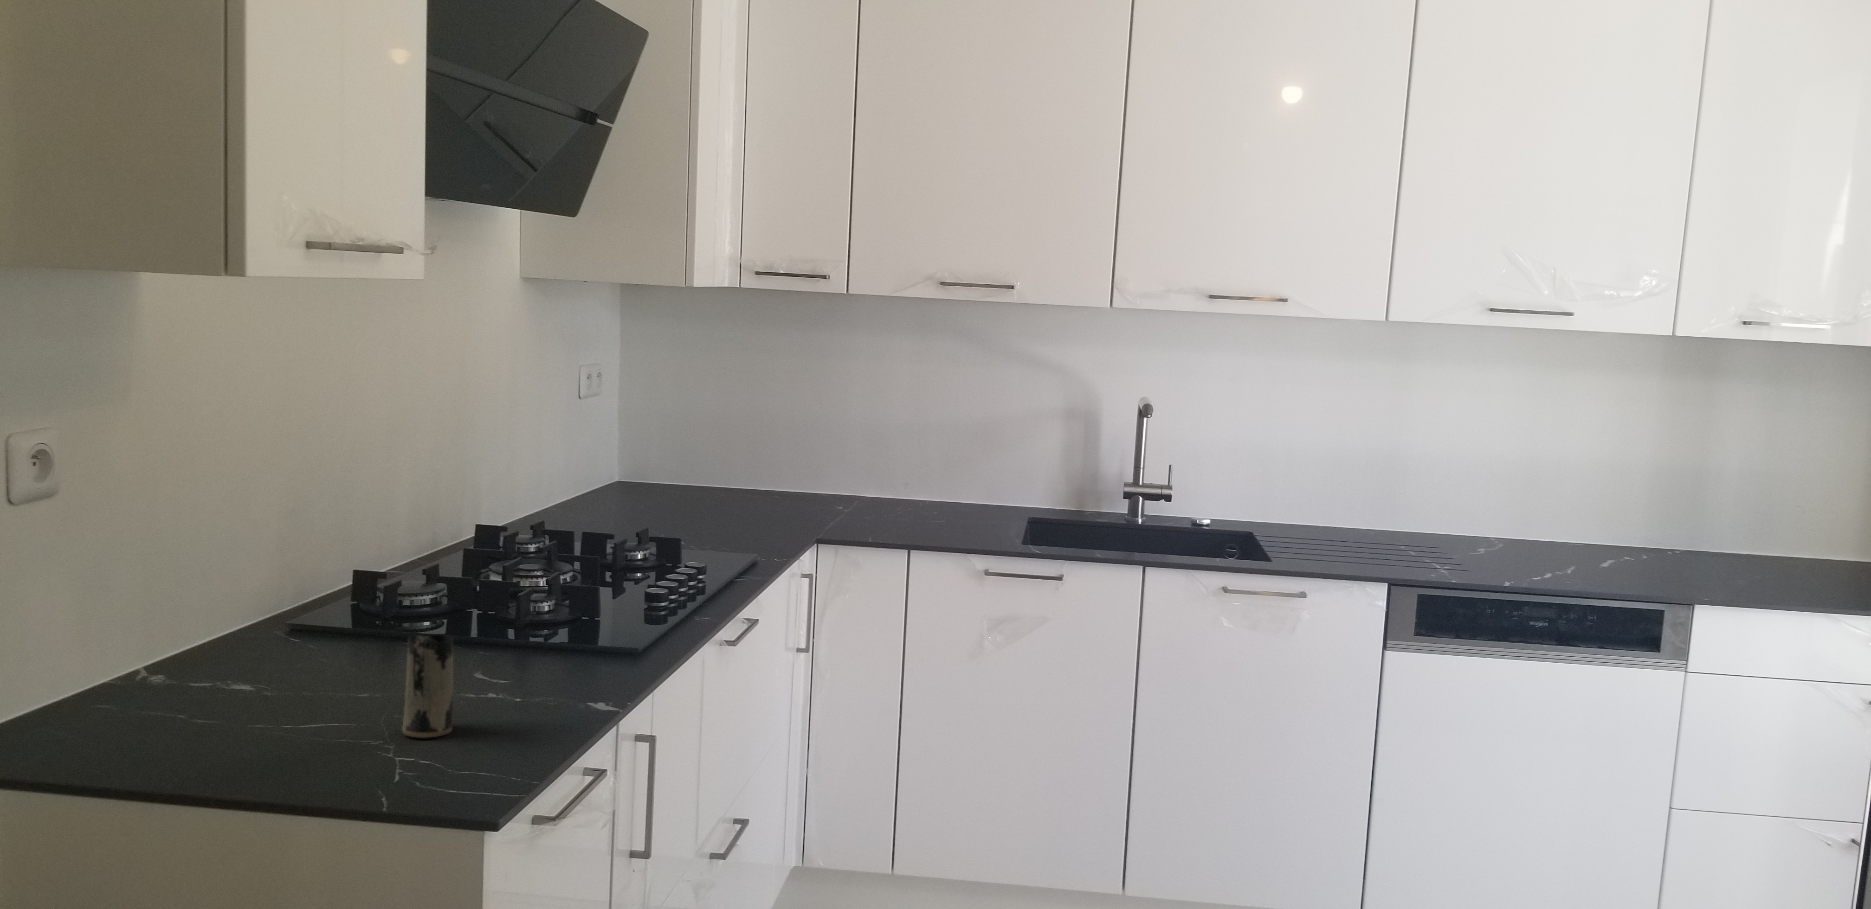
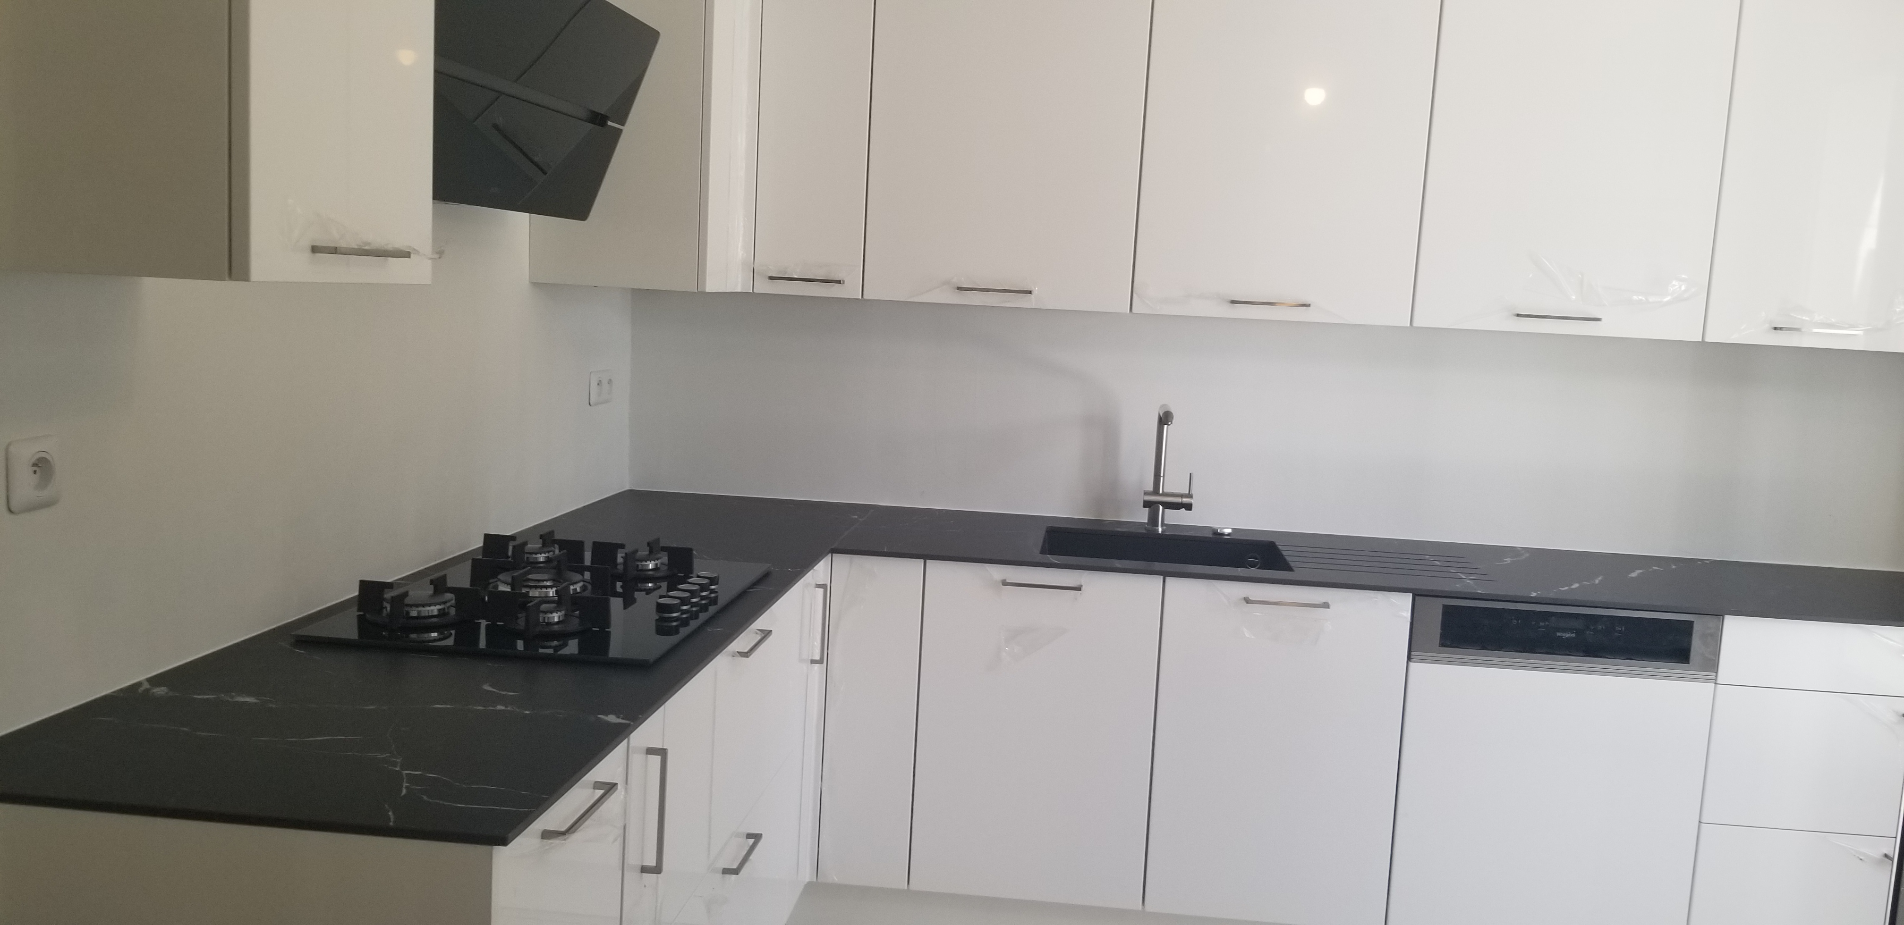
- mug (426, 682)
